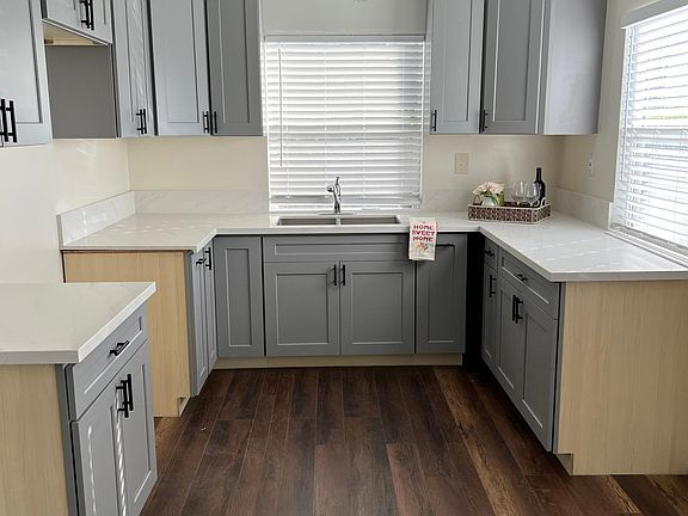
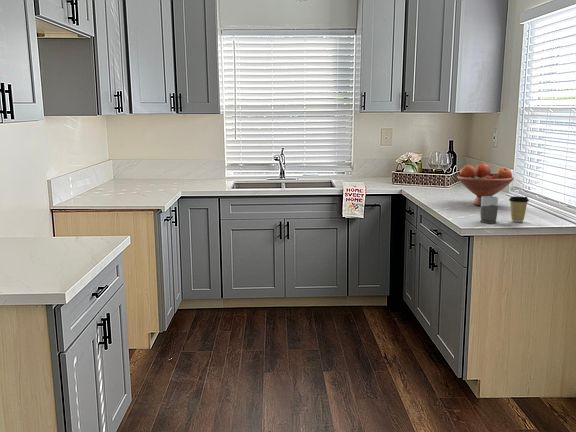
+ coffee cup (518, 208)
+ fruit bowl (484, 185)
+ mug (487, 208)
